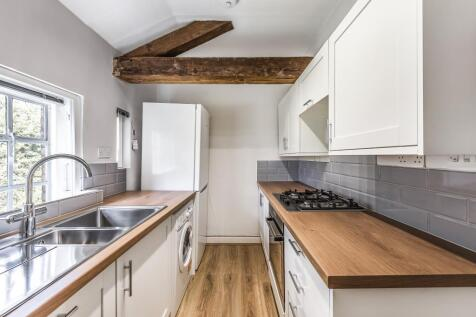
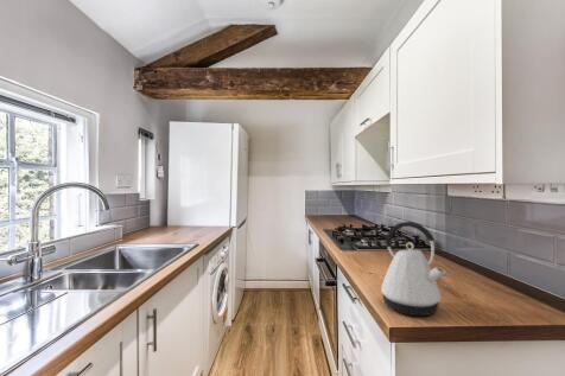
+ kettle (411, 265)
